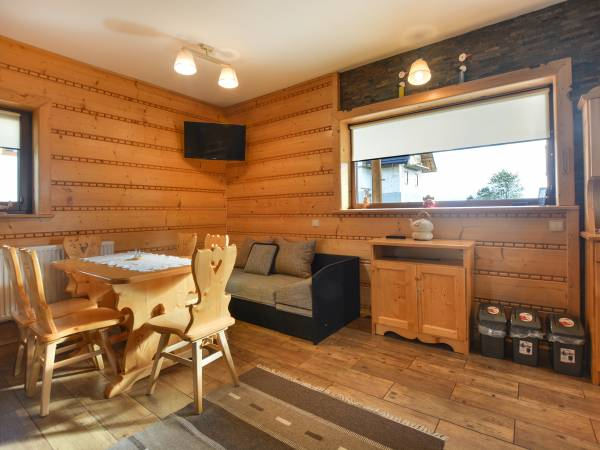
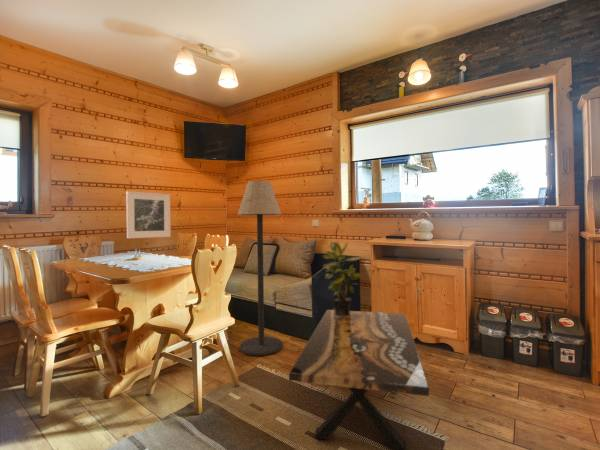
+ floor lamp (260, 264)
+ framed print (149, 215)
+ potted plant (340, 279)
+ coffee table (362, 367)
